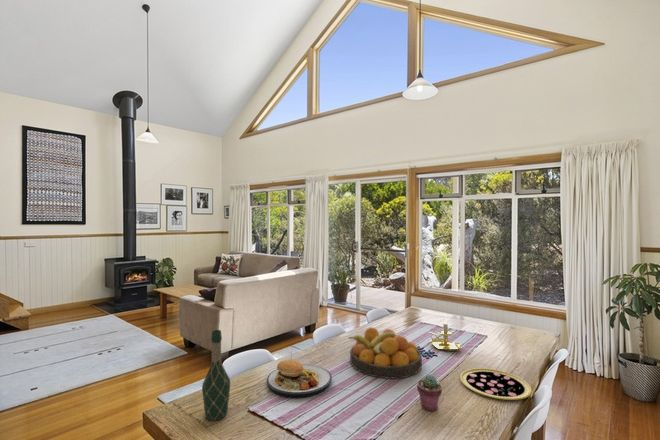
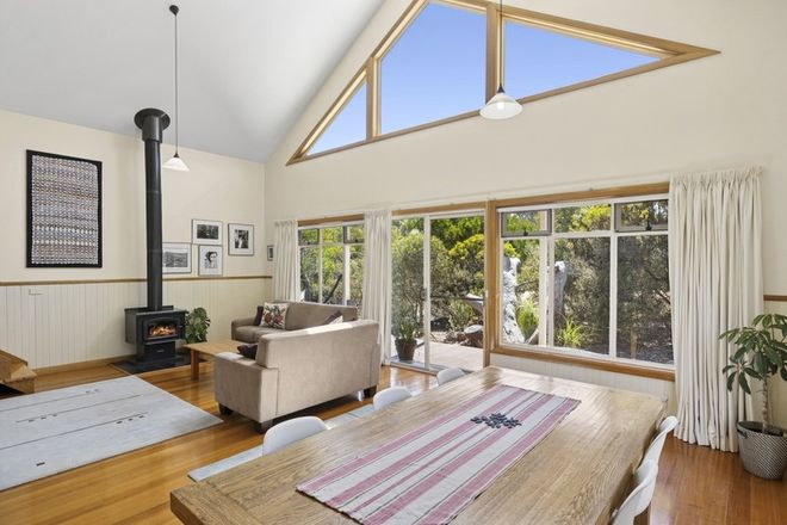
- potted succulent (429, 391)
- wine bottle (216, 373)
- pizza (494, 383)
- plate (299, 365)
- candle holder (443, 330)
- fruit bowl (385, 347)
